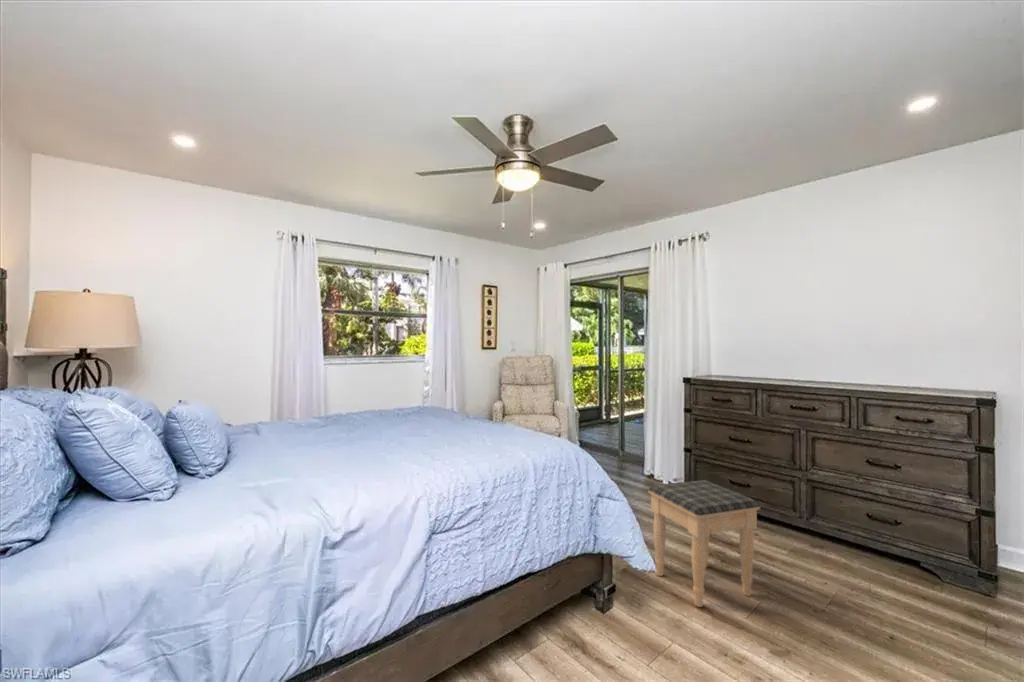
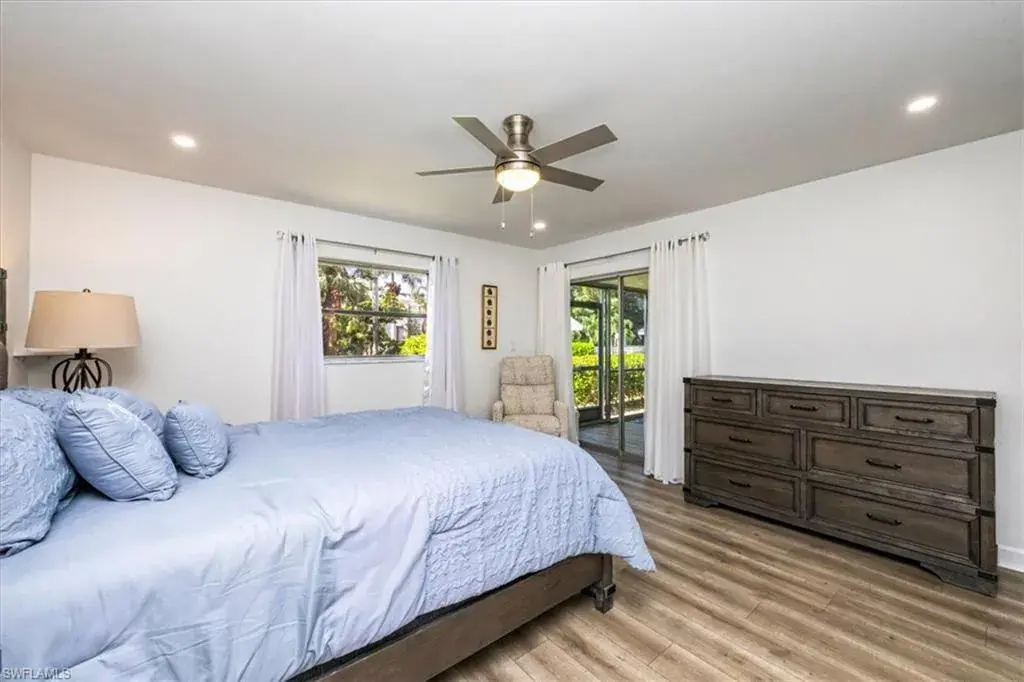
- footstool (701, 537)
